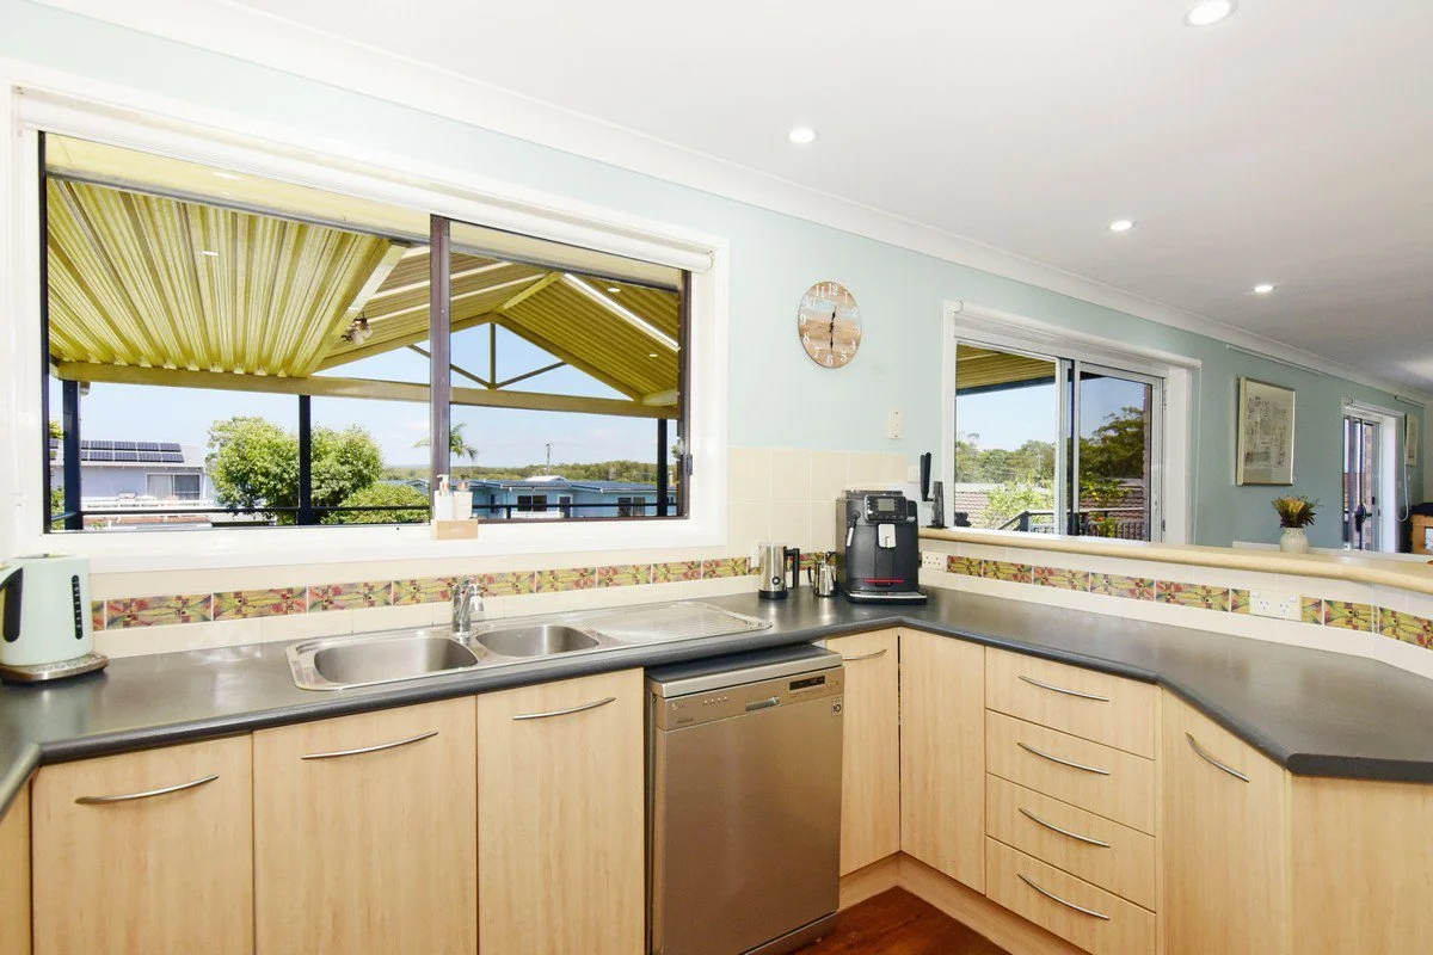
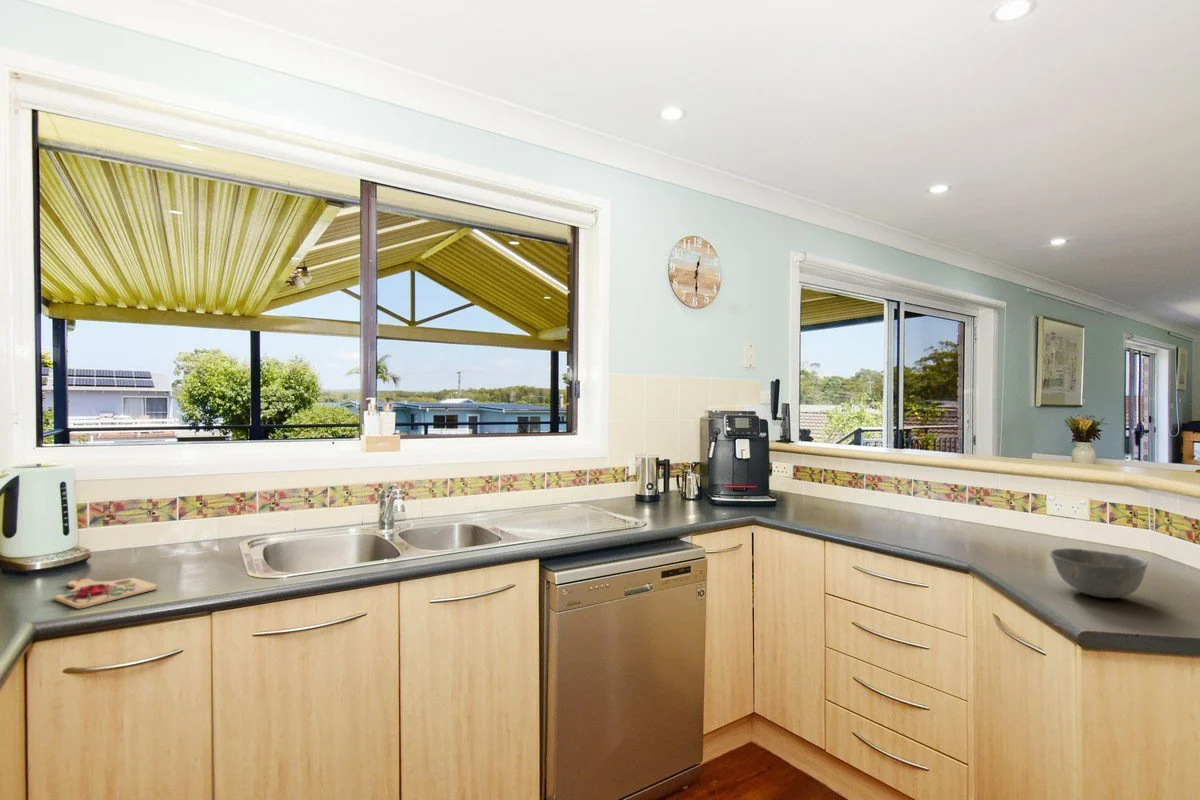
+ bowl (1097, 574)
+ cutting board (97, 584)
